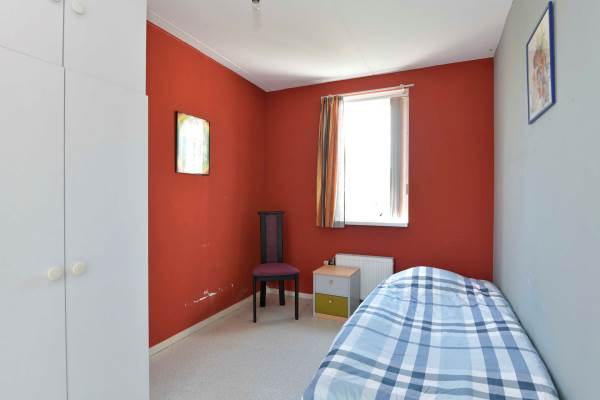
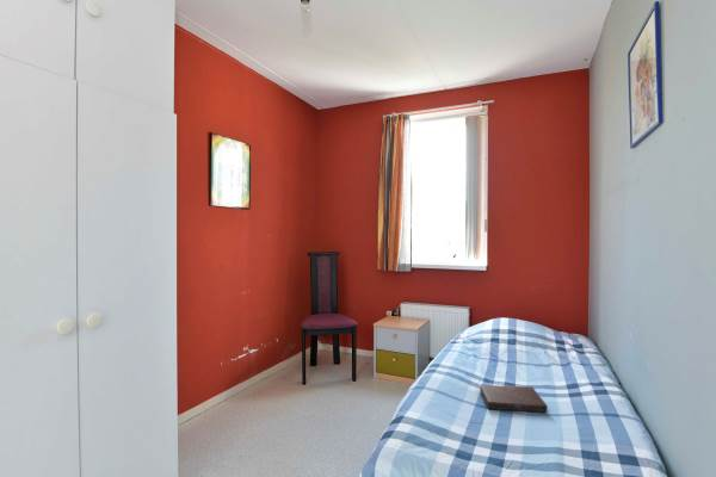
+ book (511, 397)
